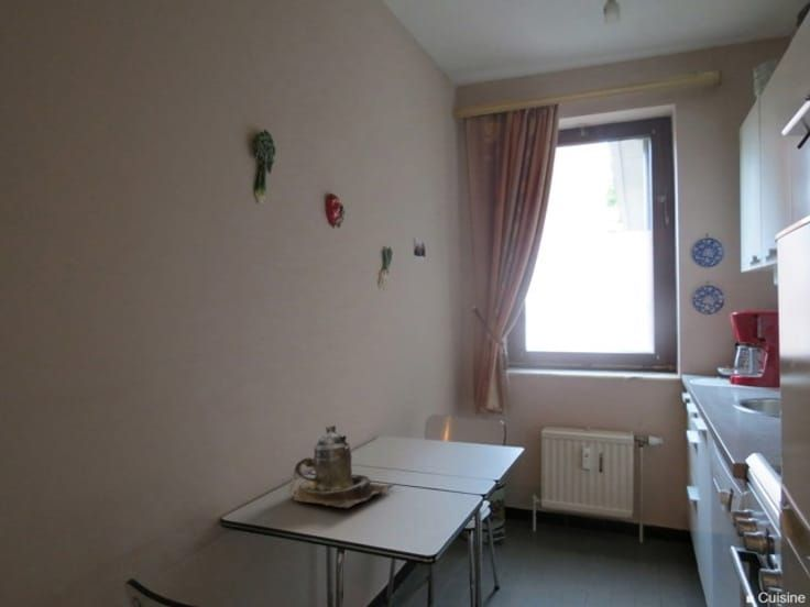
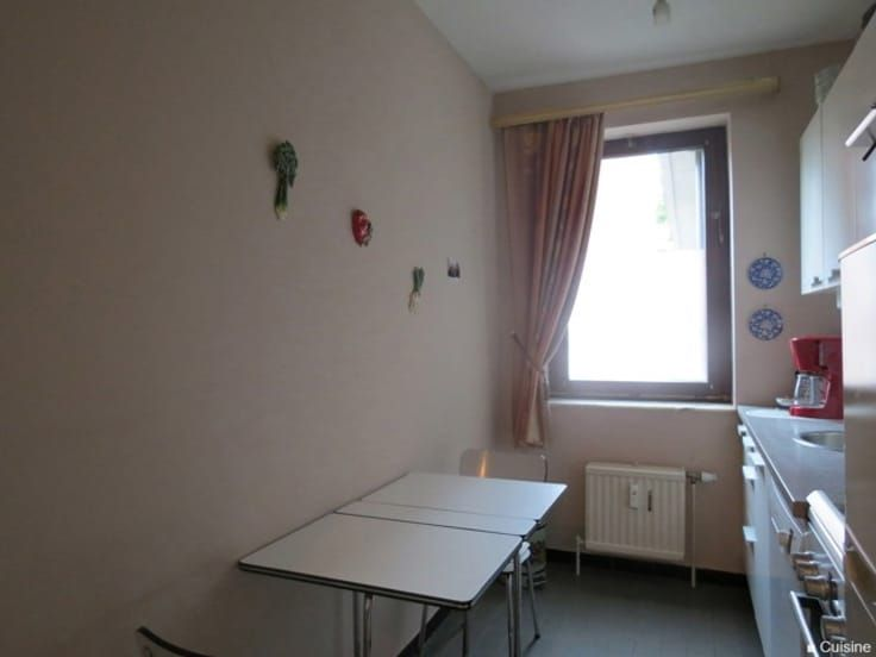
- teapot (341, 461)
